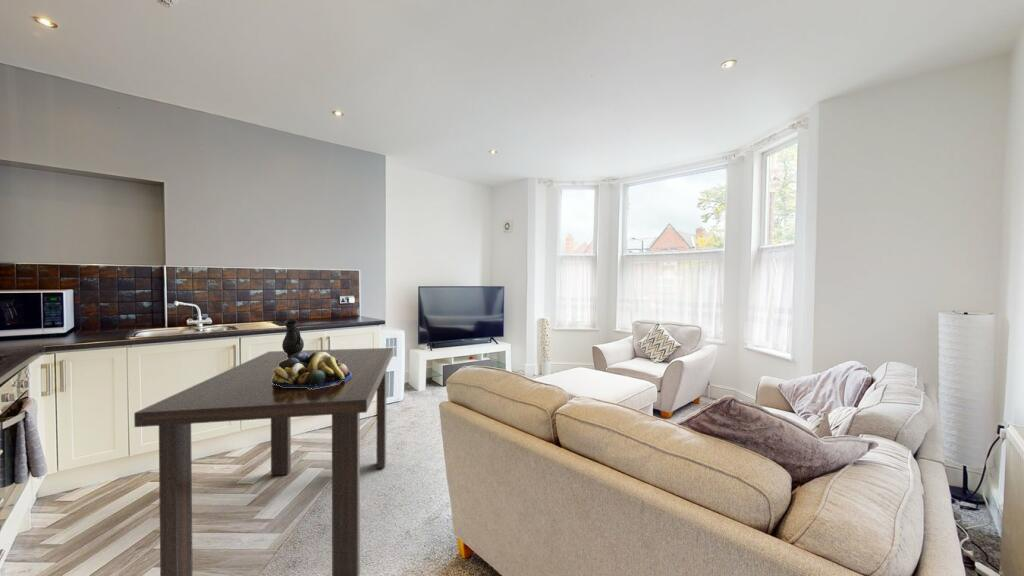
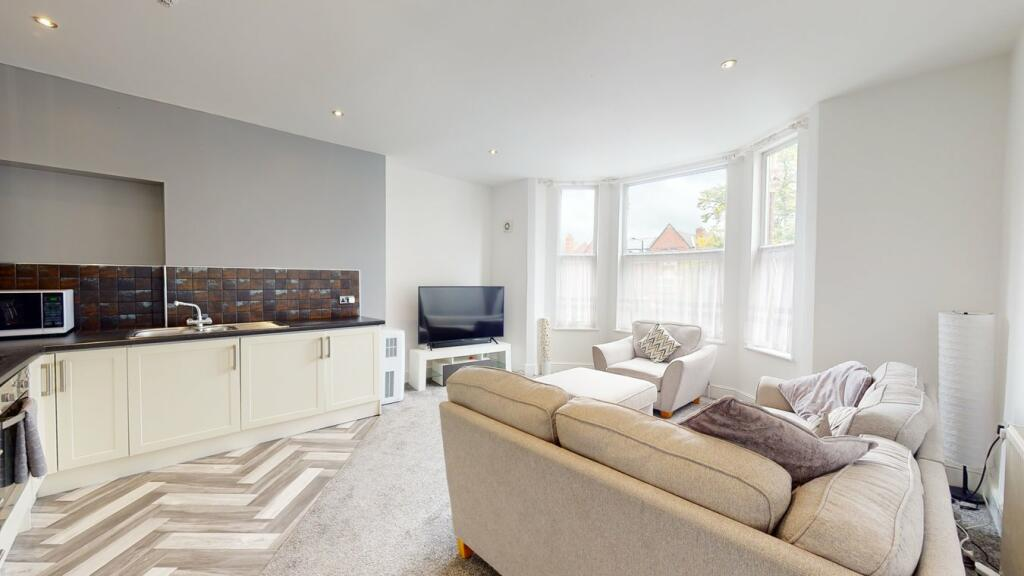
- jug (292, 338)
- dining table (290, 443)
- fruit bowl (313, 365)
